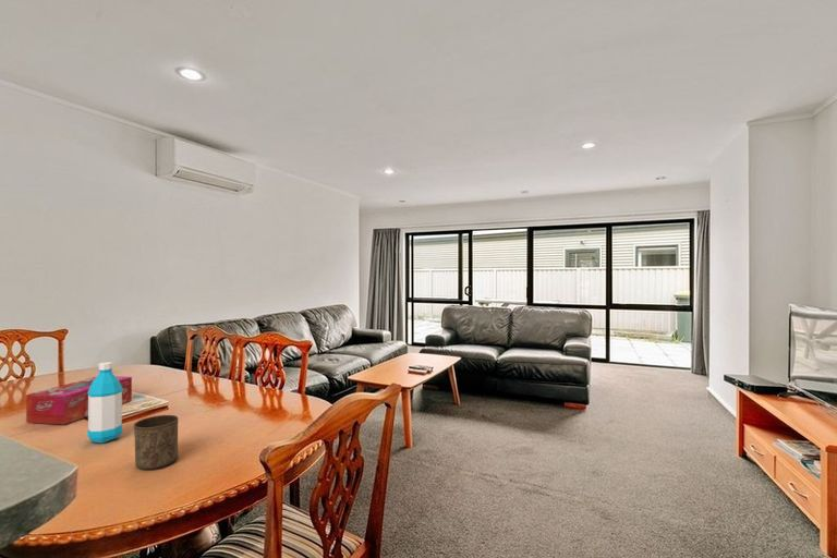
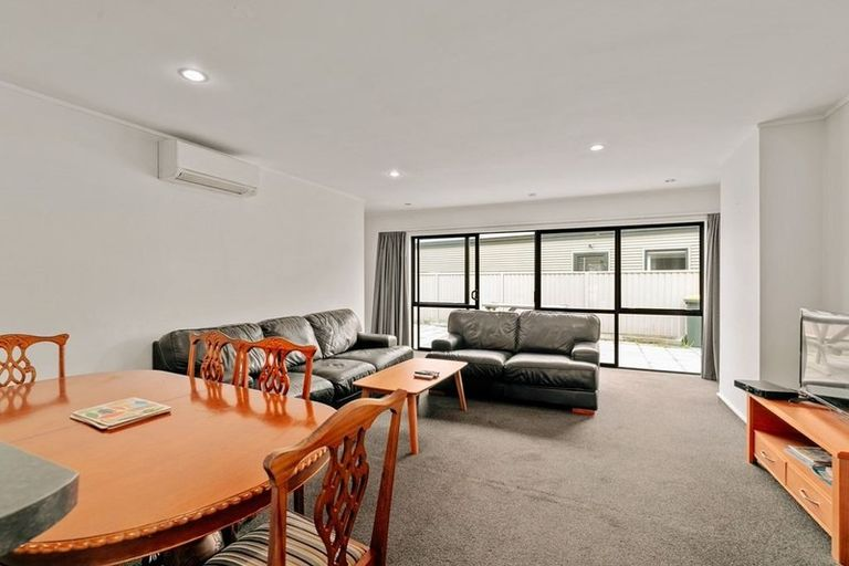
- water bottle (105, 401)
- tissue box (83, 398)
- cup (156, 441)
